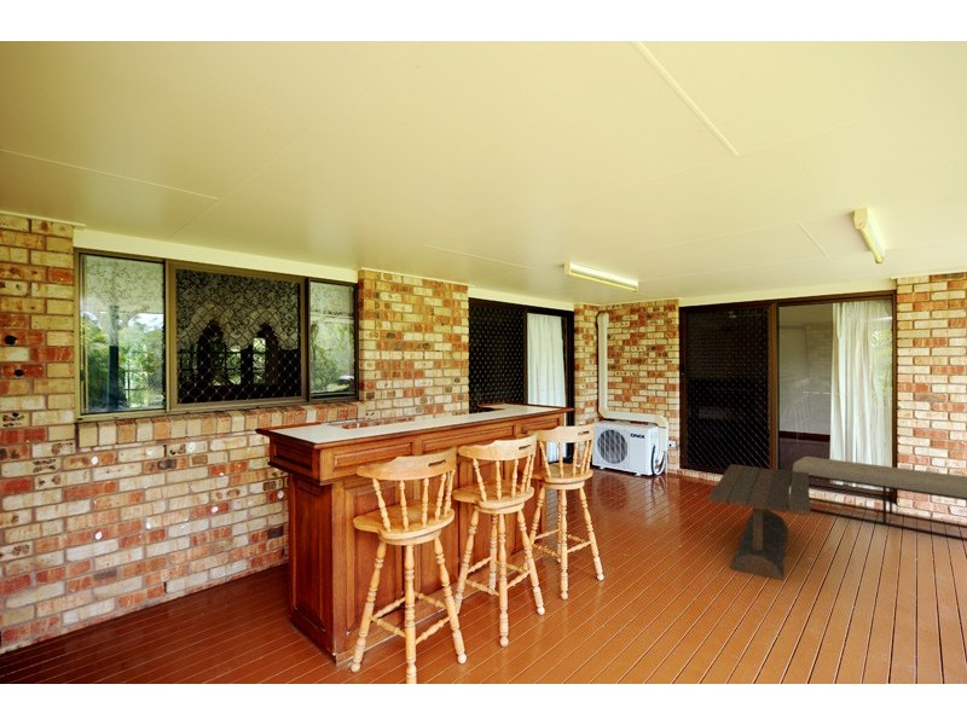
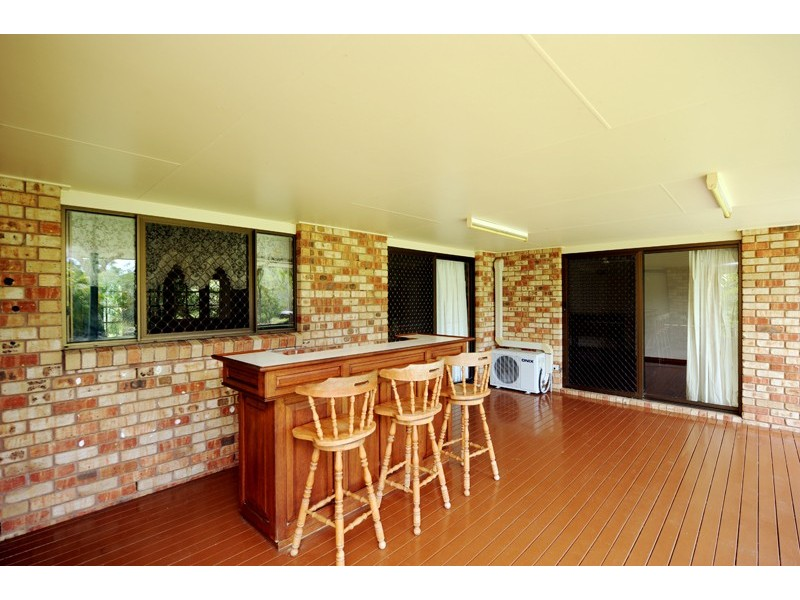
- coffee table (763, 515)
- bench (885, 494)
